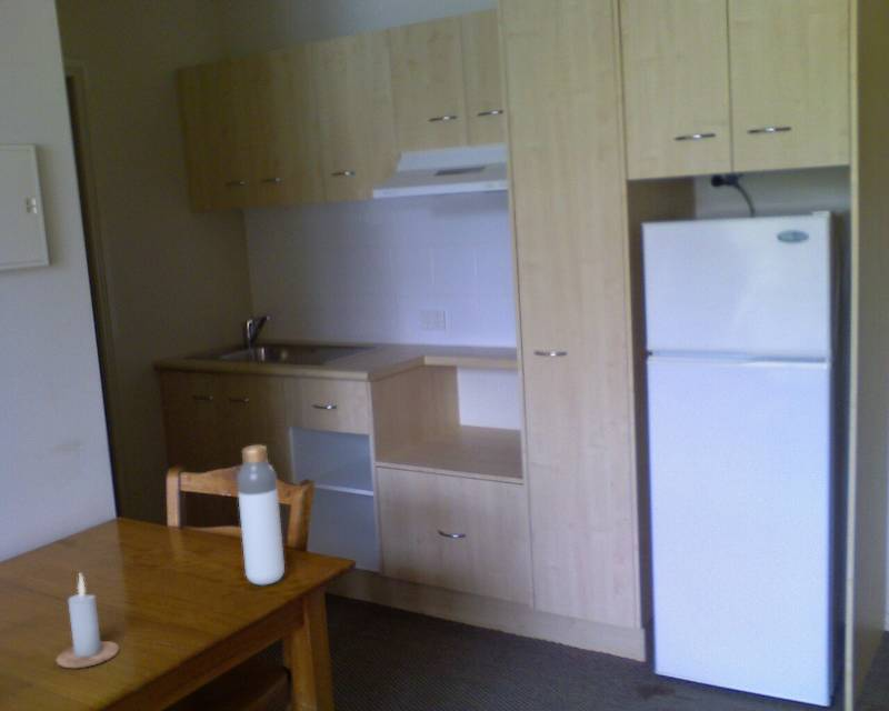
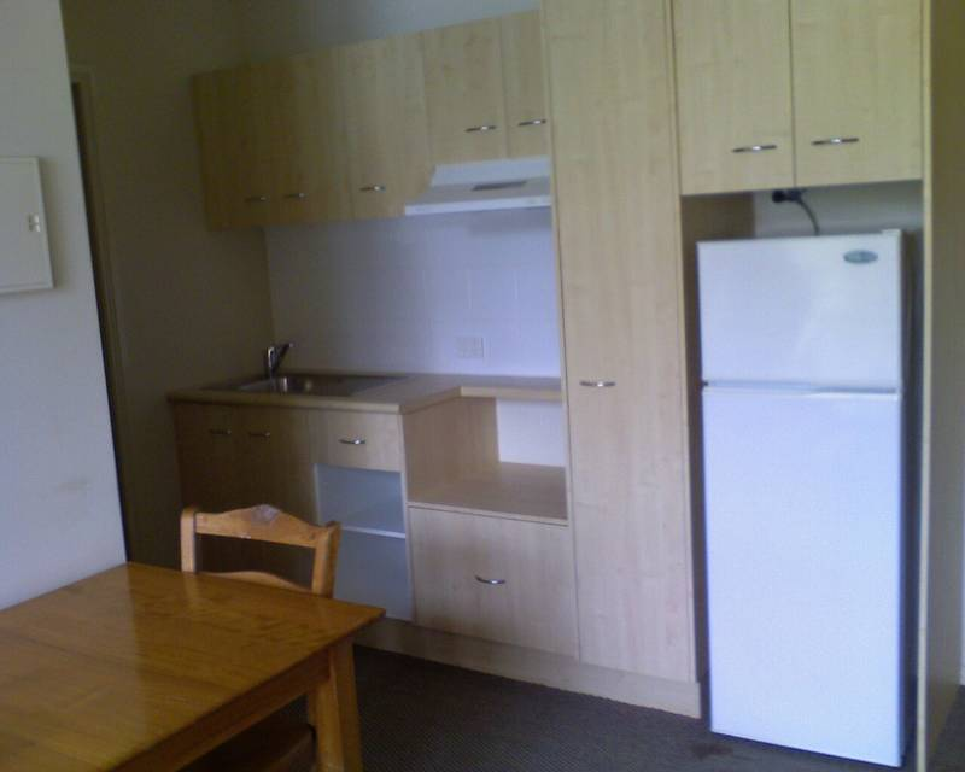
- candle (83, 613)
- bottle (260, 514)
